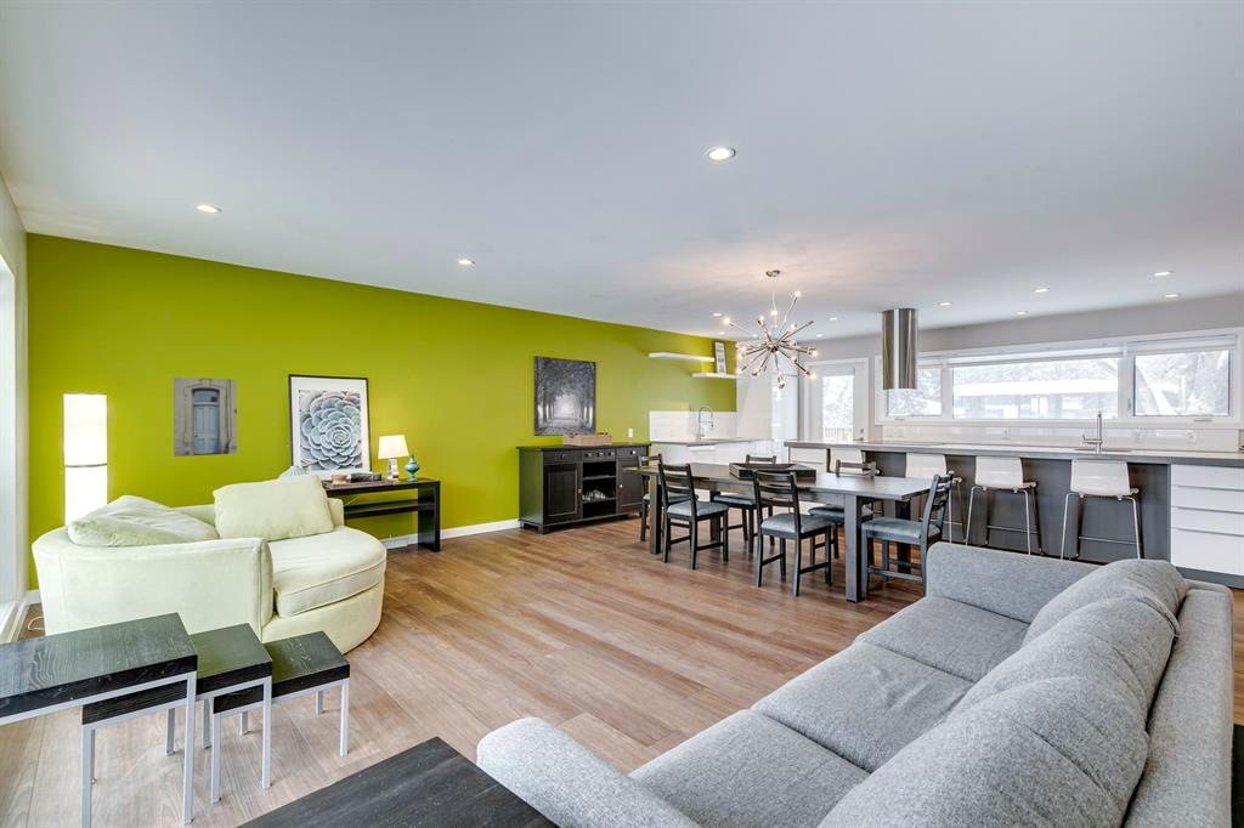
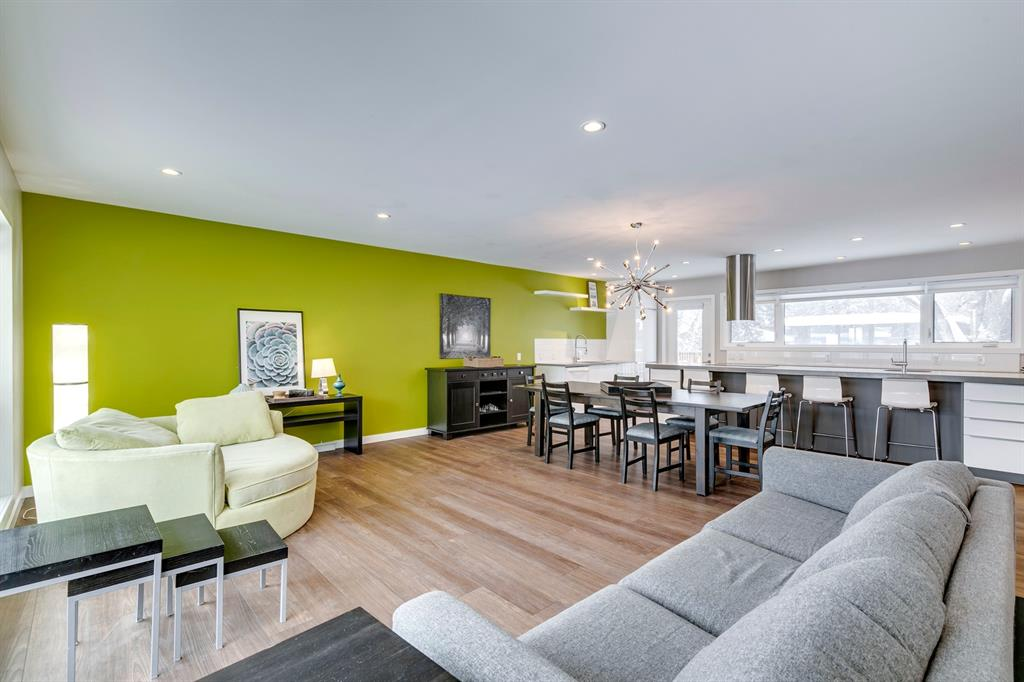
- wall art (205, 416)
